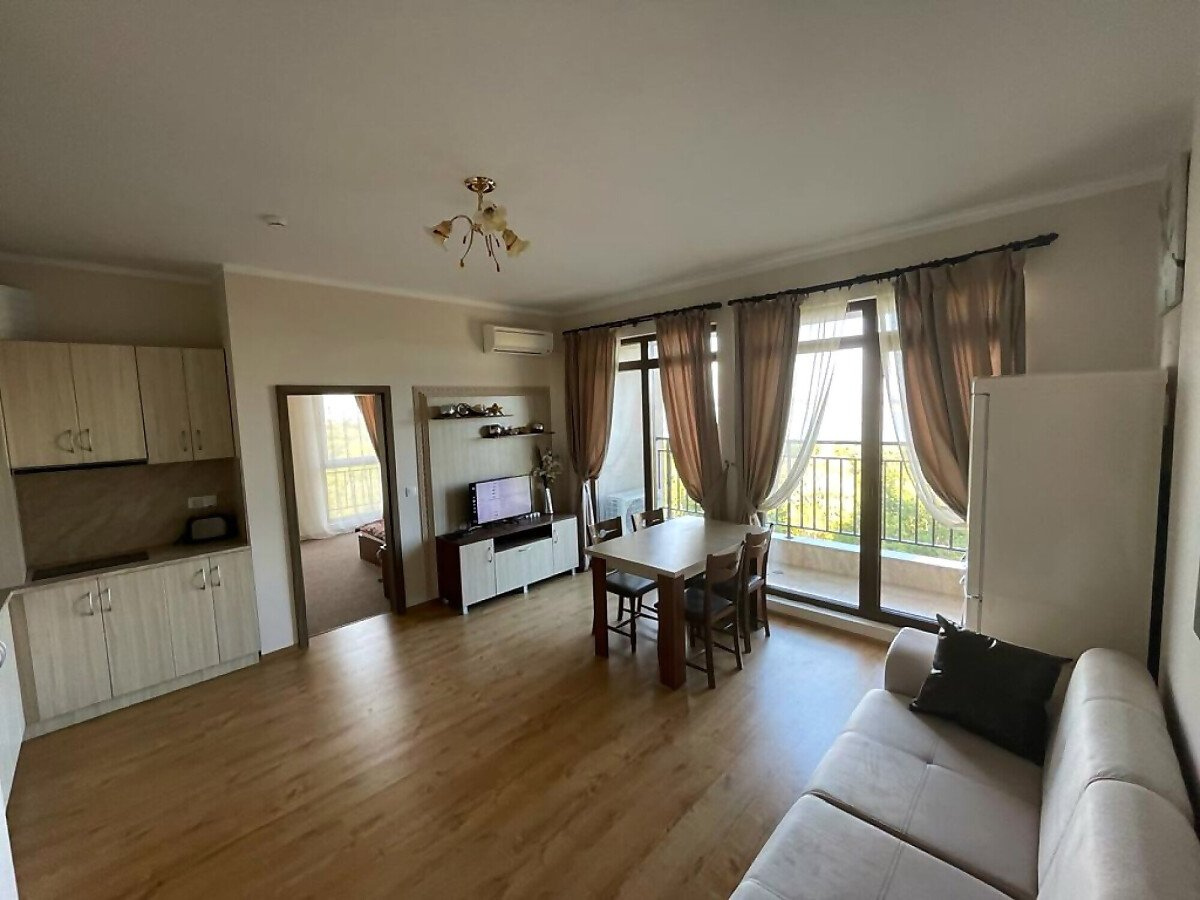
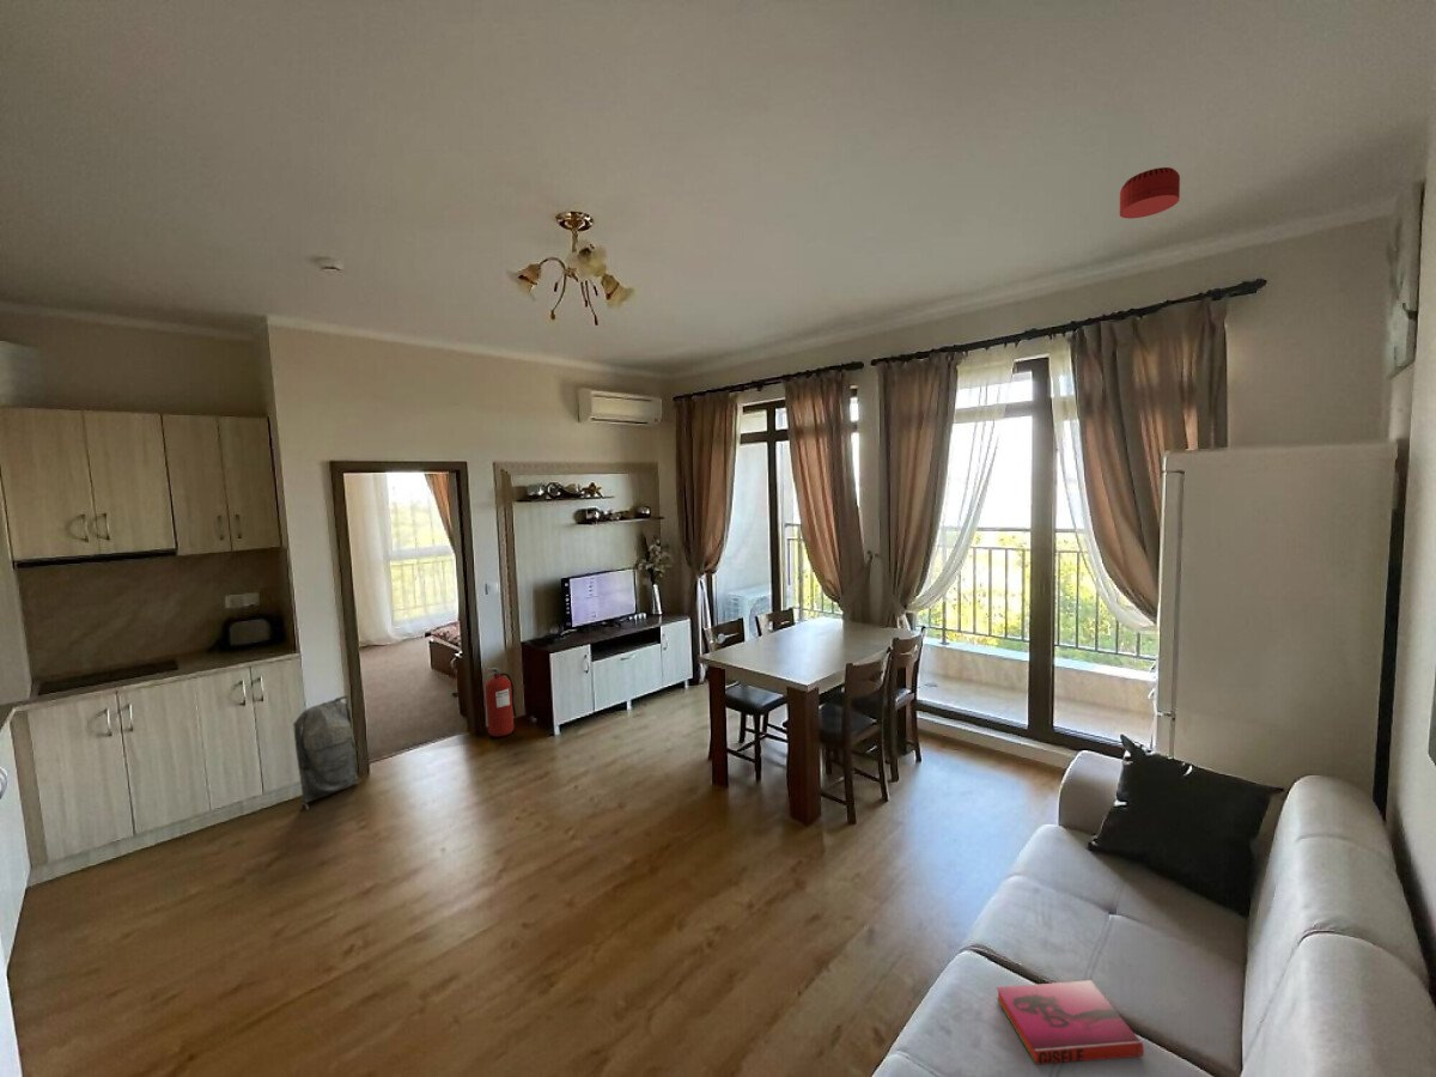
+ buddha head (329, 752)
+ hardback book (1065, 1020)
+ smoke detector (1149, 191)
+ fire extinguisher (500, 699)
